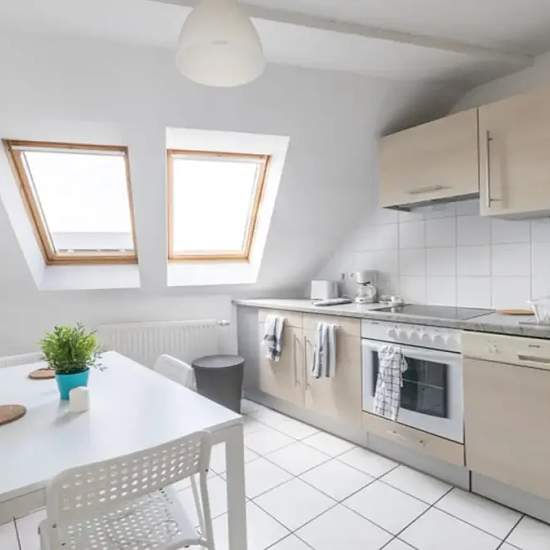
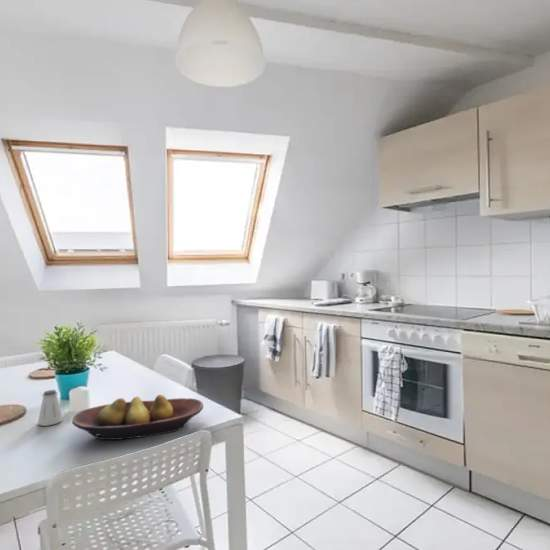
+ fruit bowl (141, 412)
+ saltshaker (50, 406)
